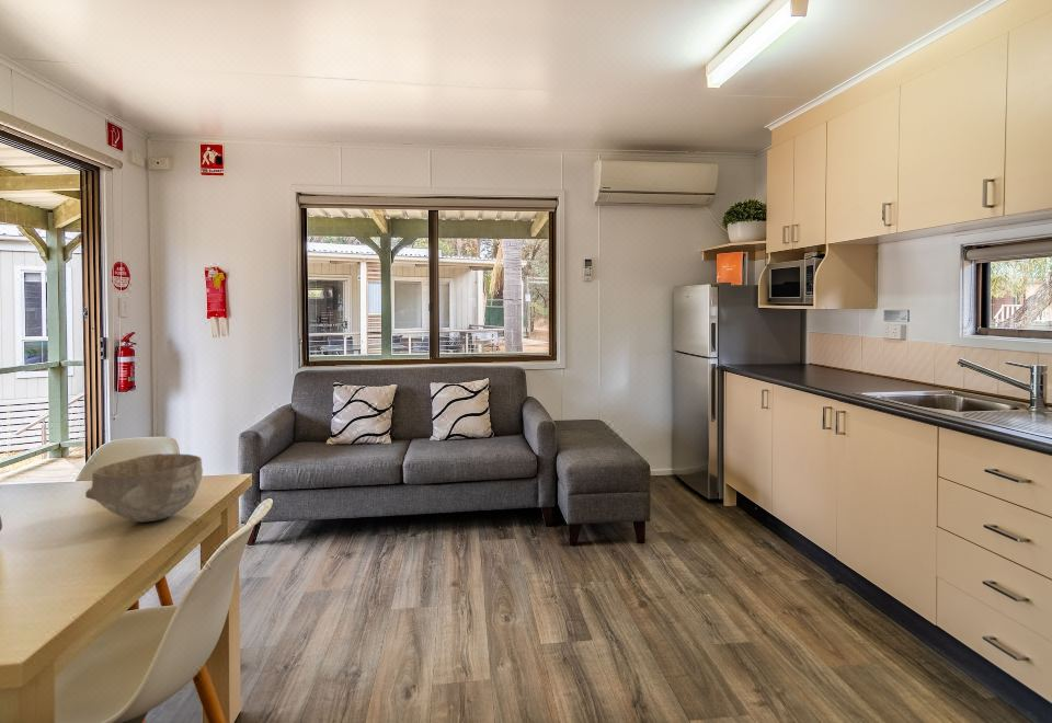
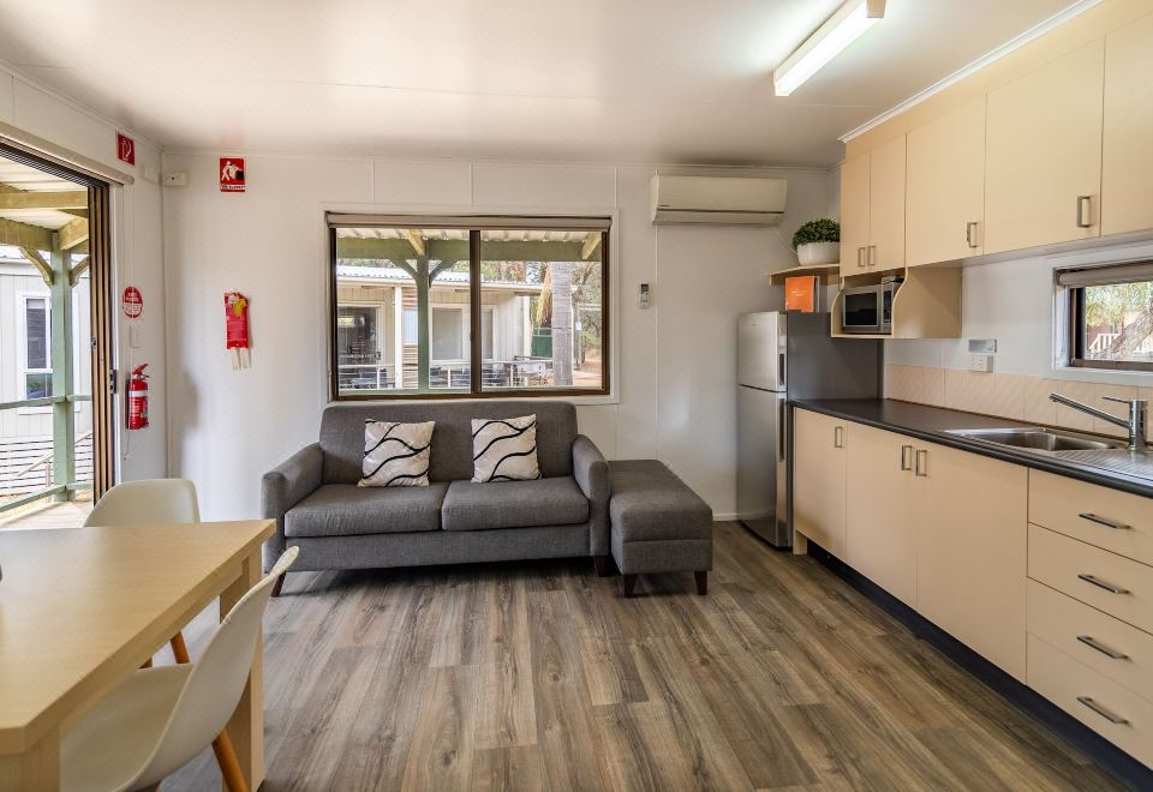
- bowl (147, 490)
